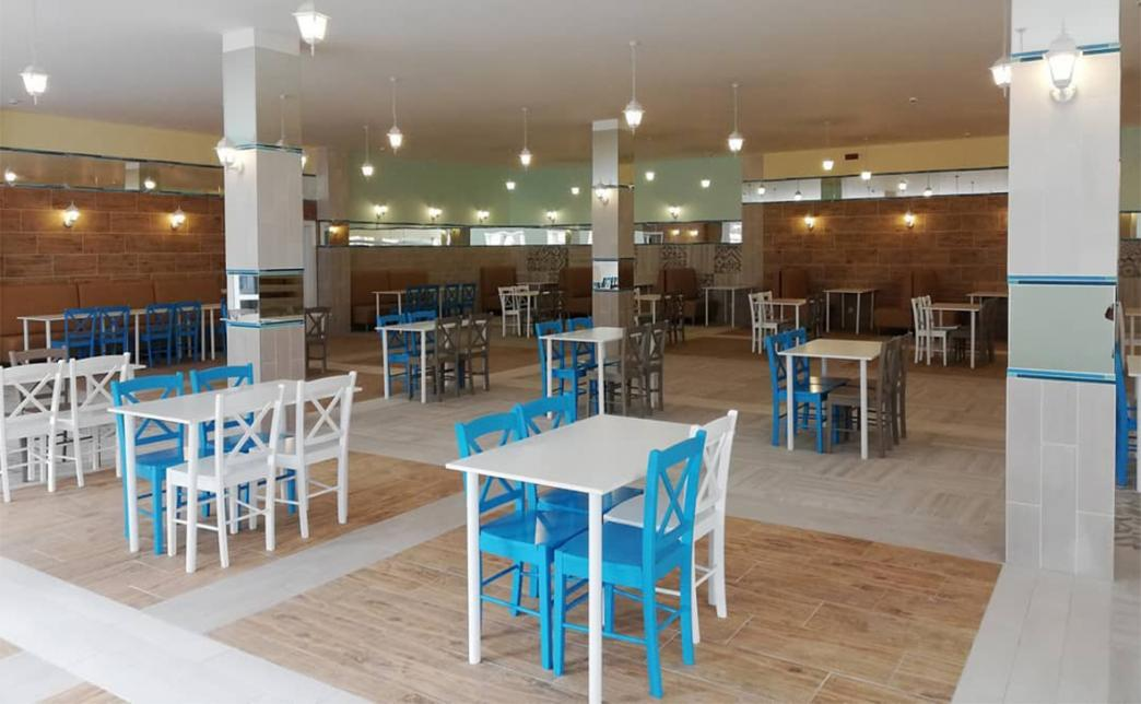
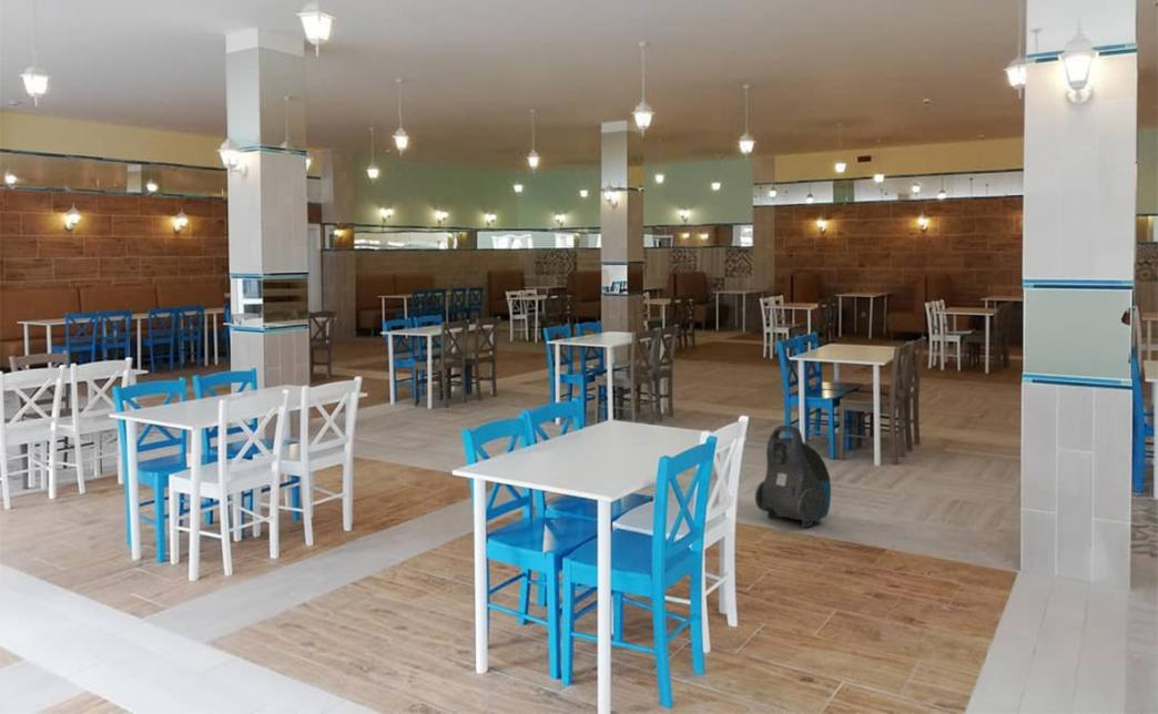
+ vacuum cleaner (795, 472)
